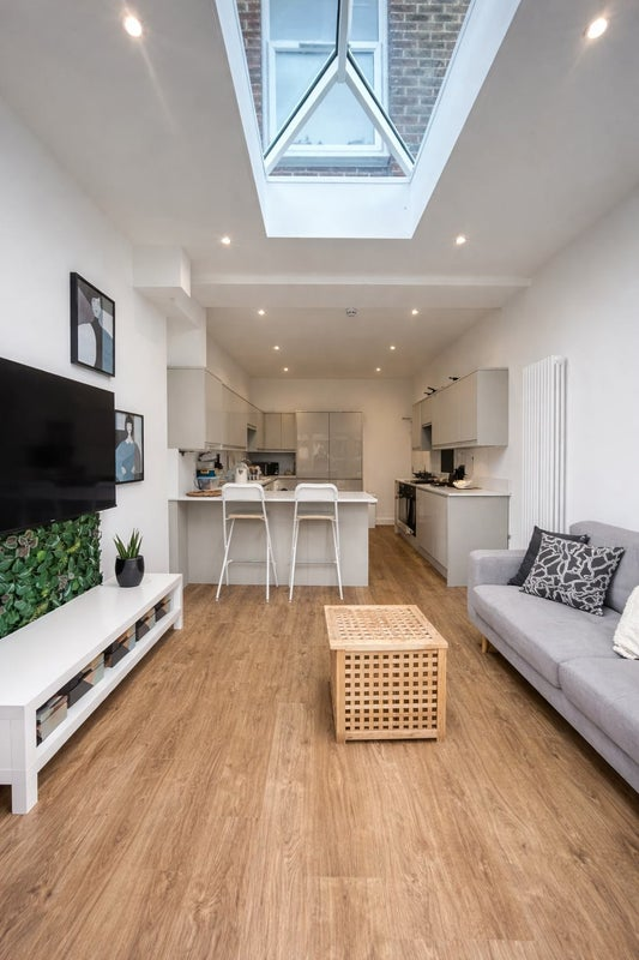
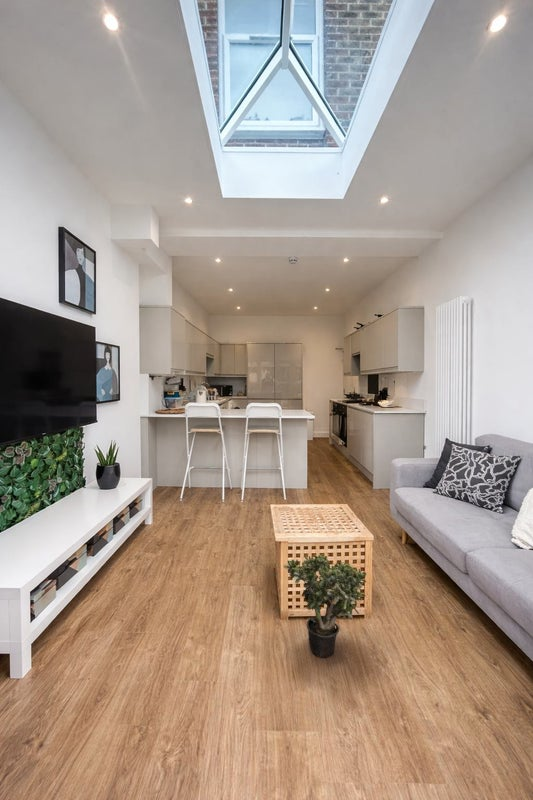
+ potted plant (326, 604)
